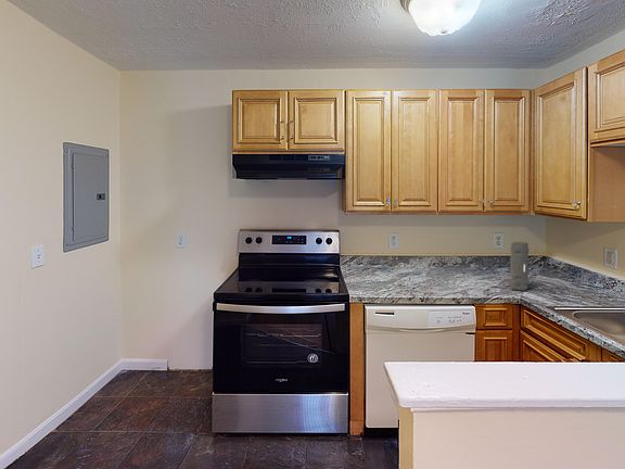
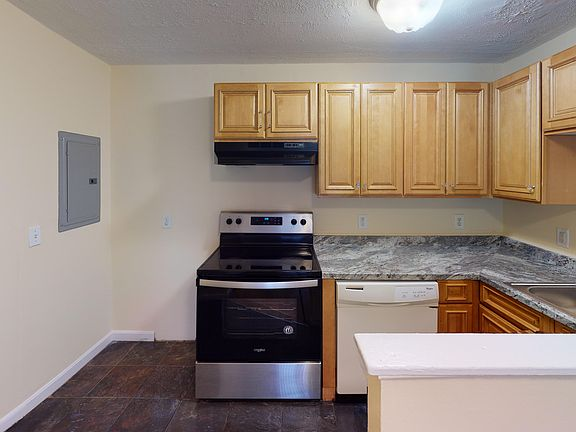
- speaker (519, 265)
